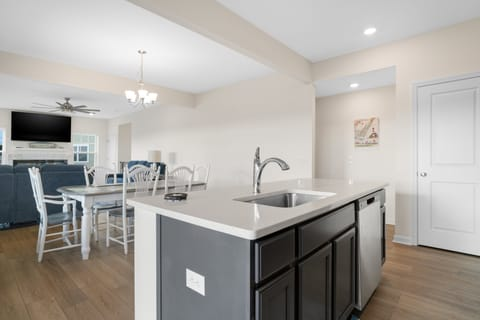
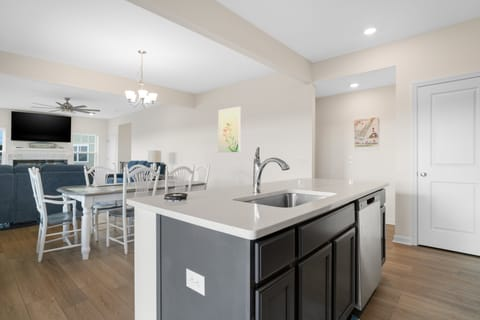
+ wall art (228, 130)
